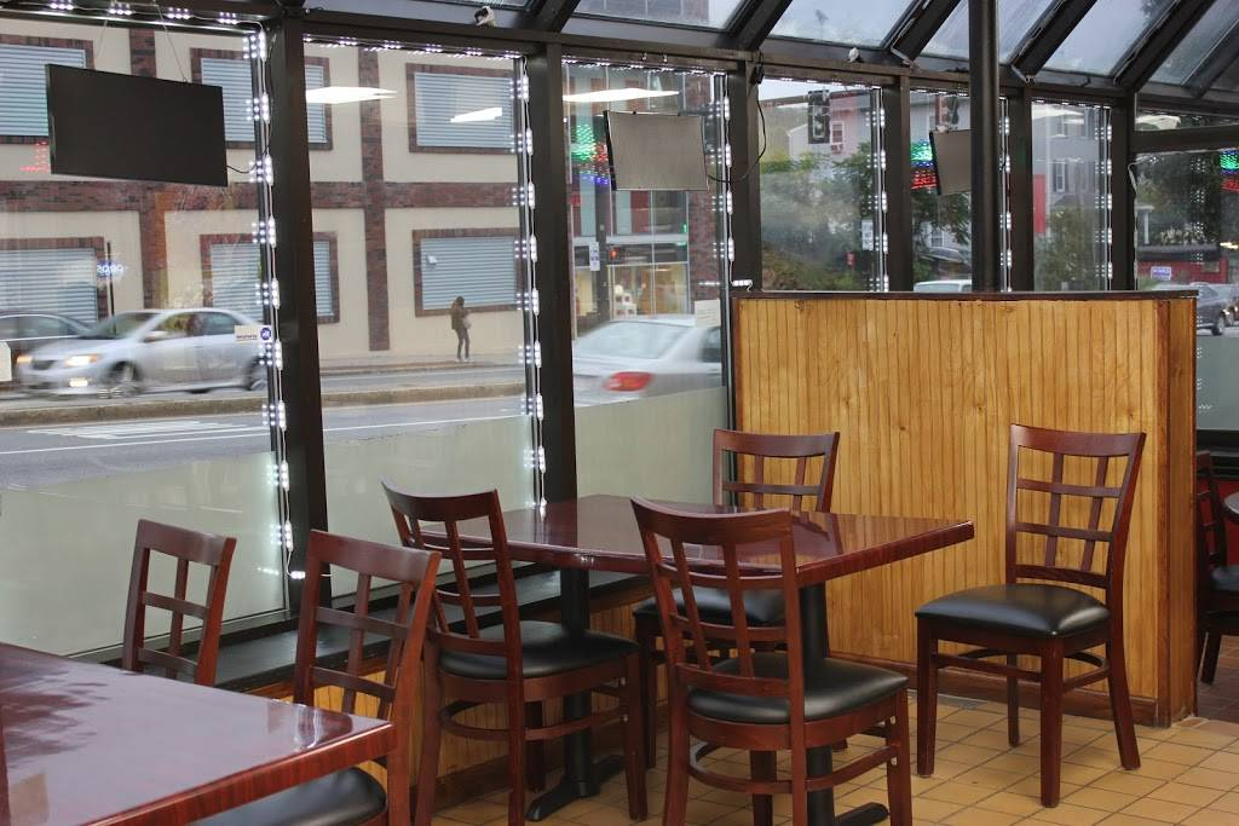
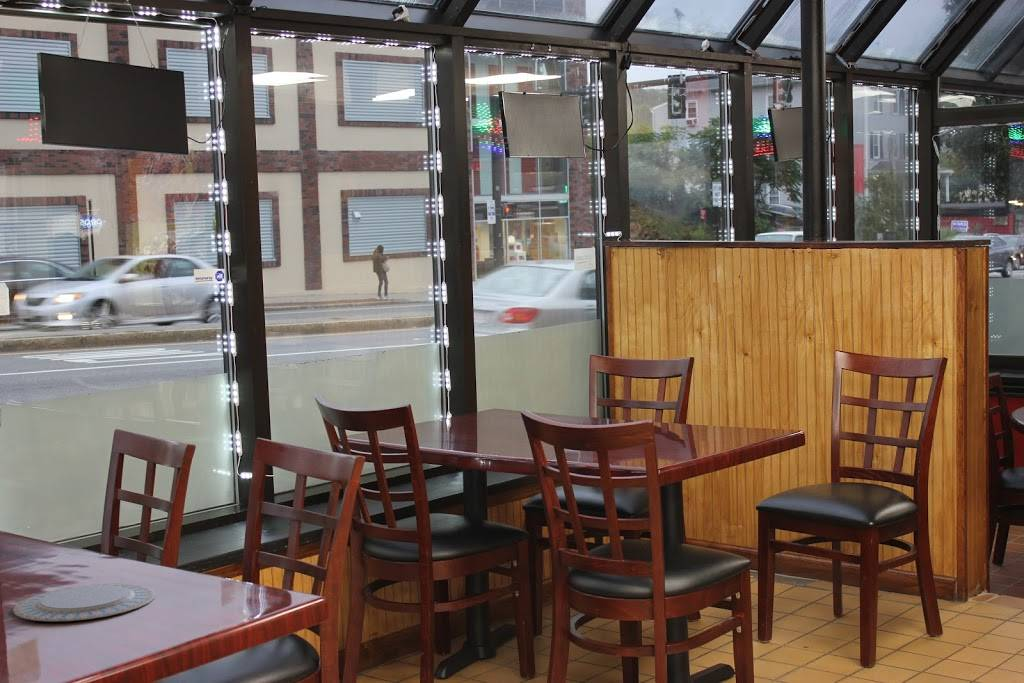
+ chinaware (85, 599)
